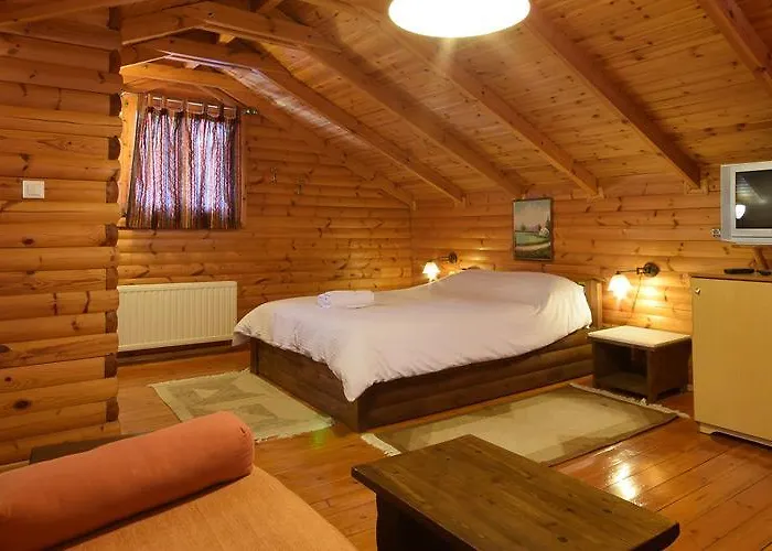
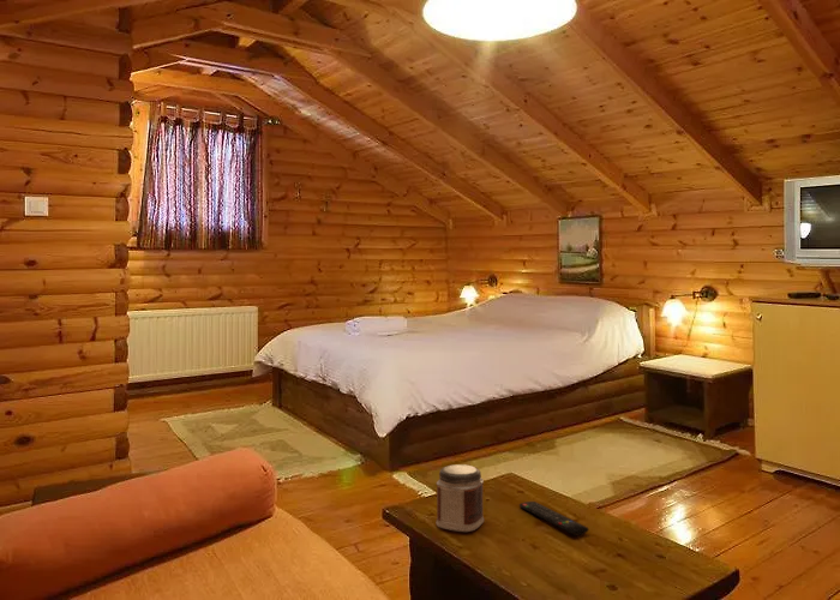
+ jar (460, 496)
+ remote control (551, 517)
